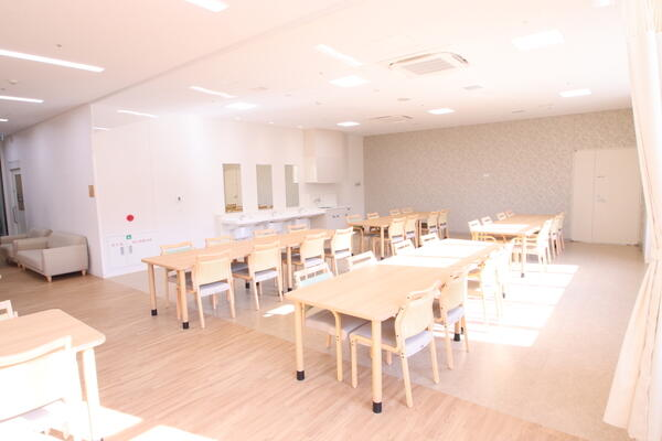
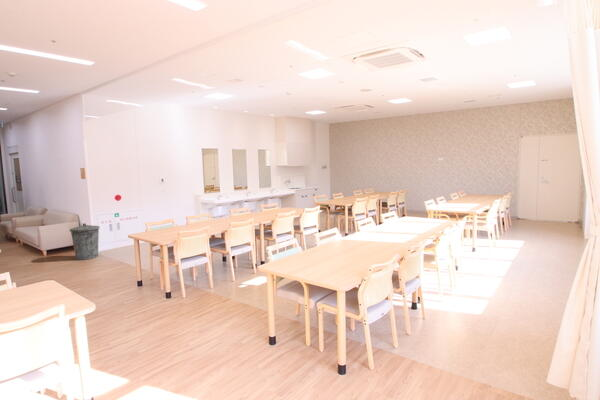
+ trash can (85, 240)
